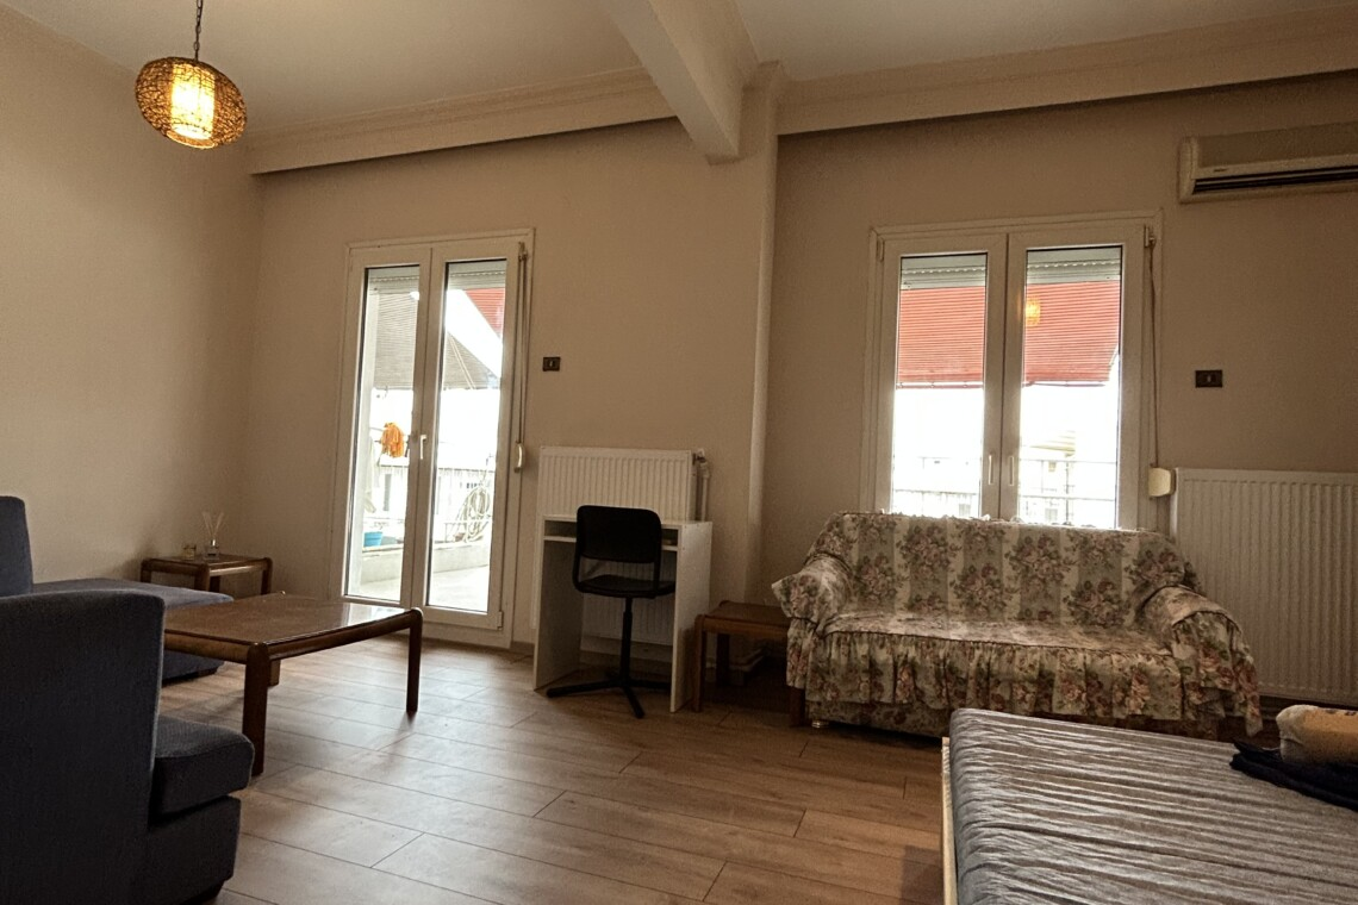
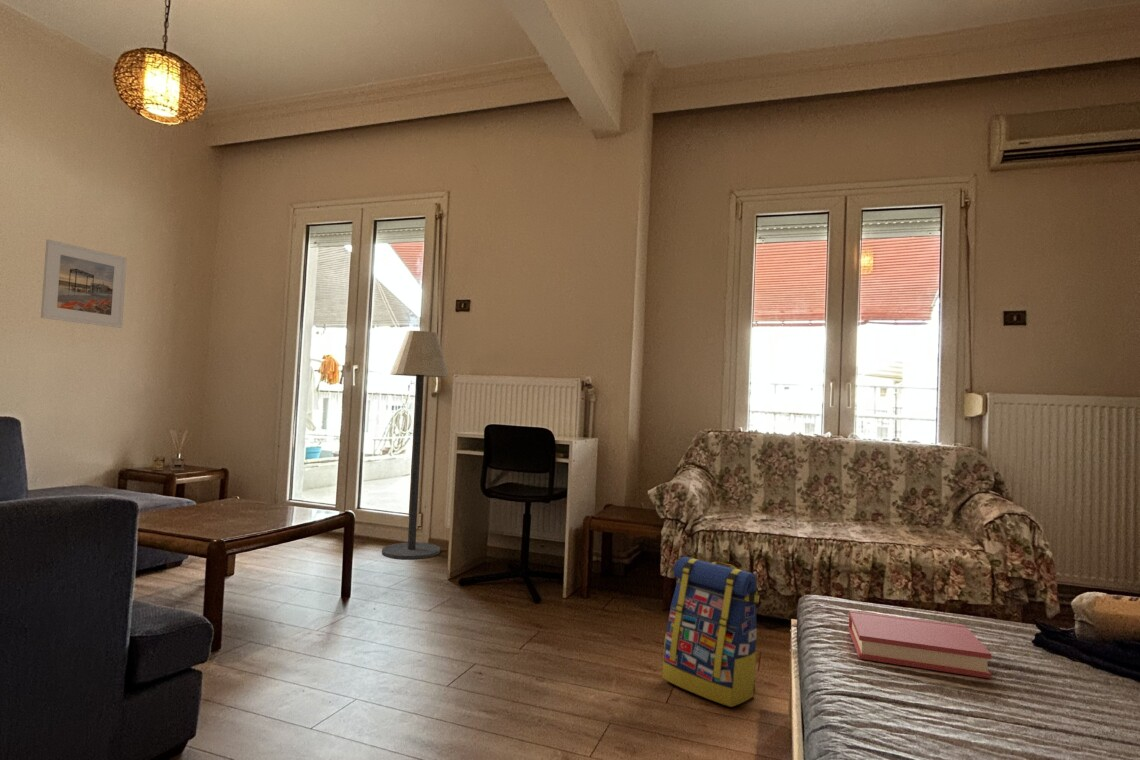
+ floor lamp (416, 441)
+ backpack (711, 625)
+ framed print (86, 286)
+ hardback book (913, 640)
